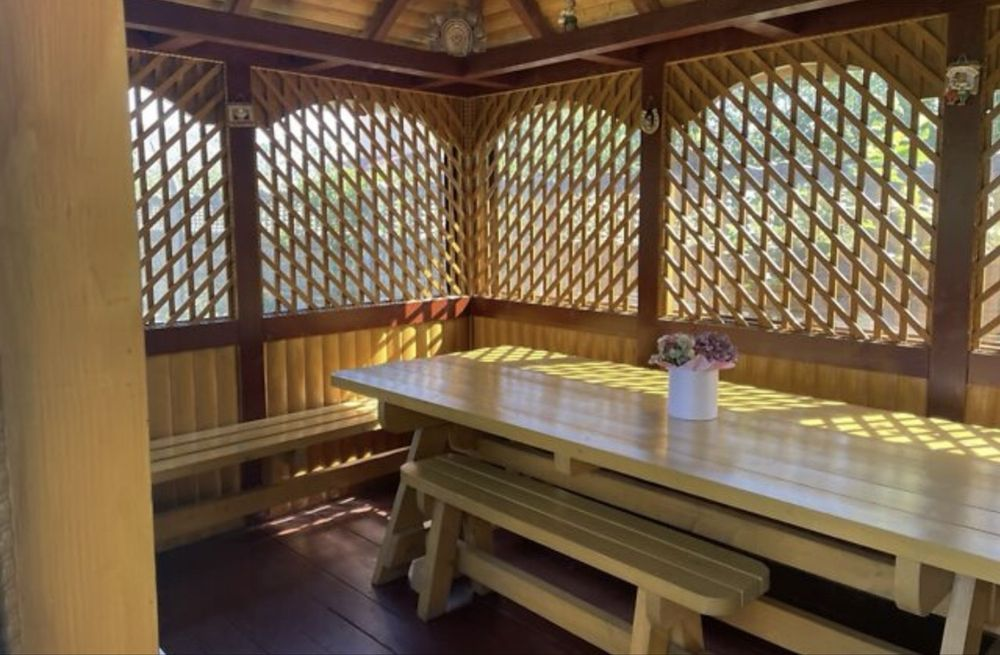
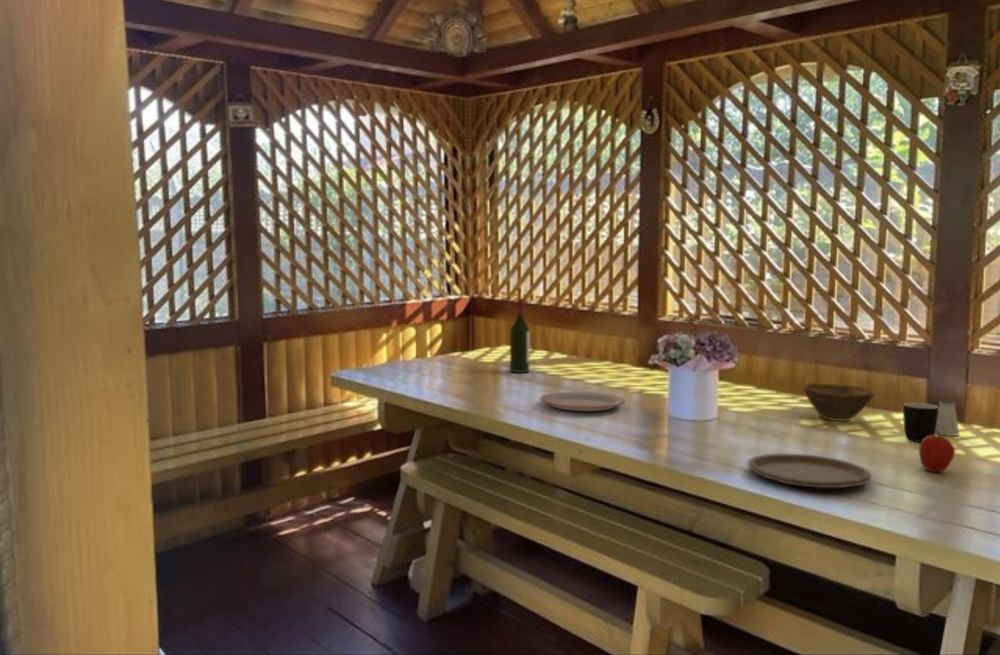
+ wine bottle (519, 335)
+ fruit (936, 451)
+ saltshaker (946, 416)
+ plate (807, 471)
+ plate (582, 402)
+ mug (918, 423)
+ bowl (838, 403)
